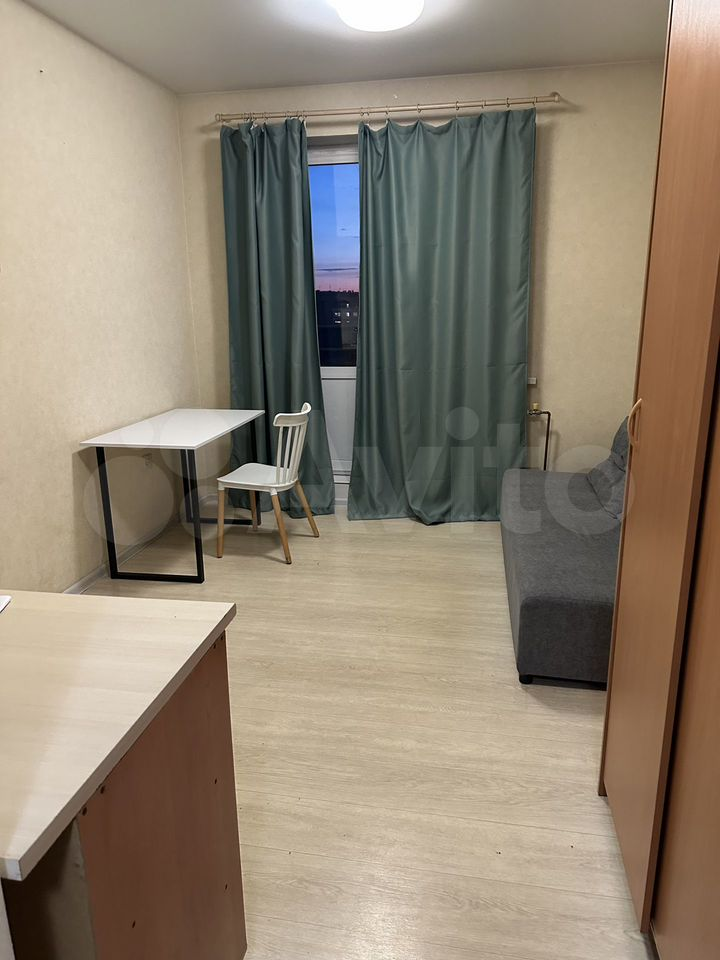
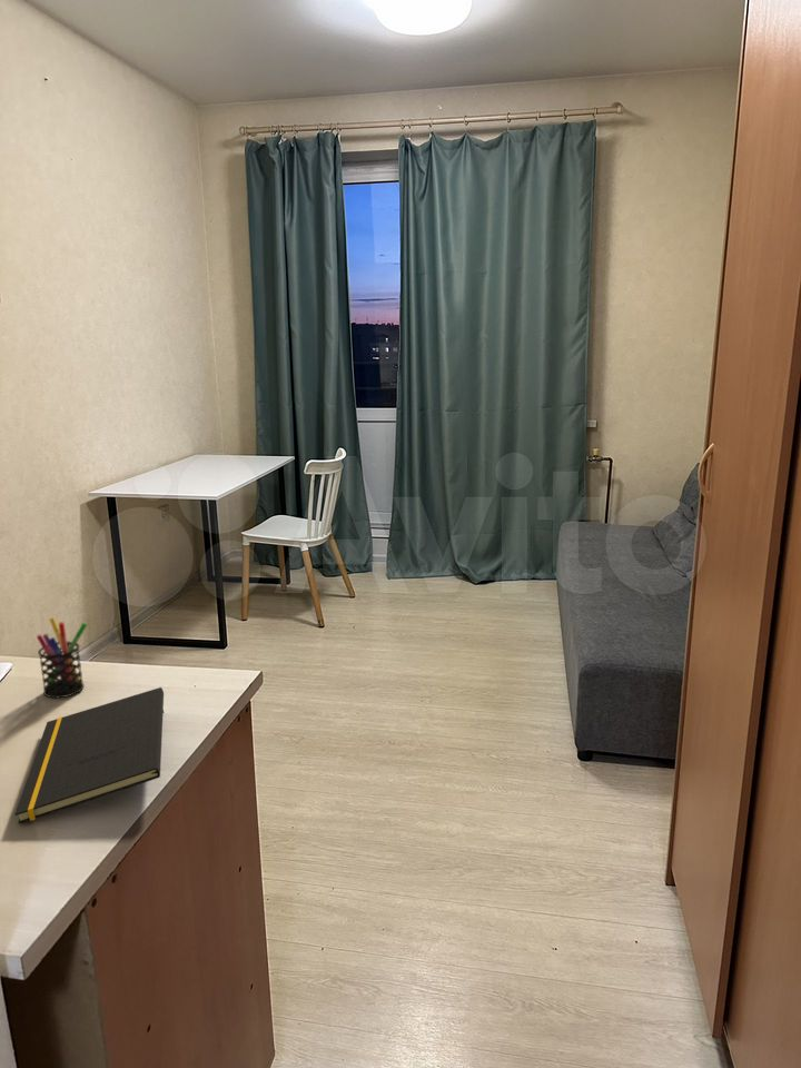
+ notepad (98, 746)
+ pen holder (65, 653)
